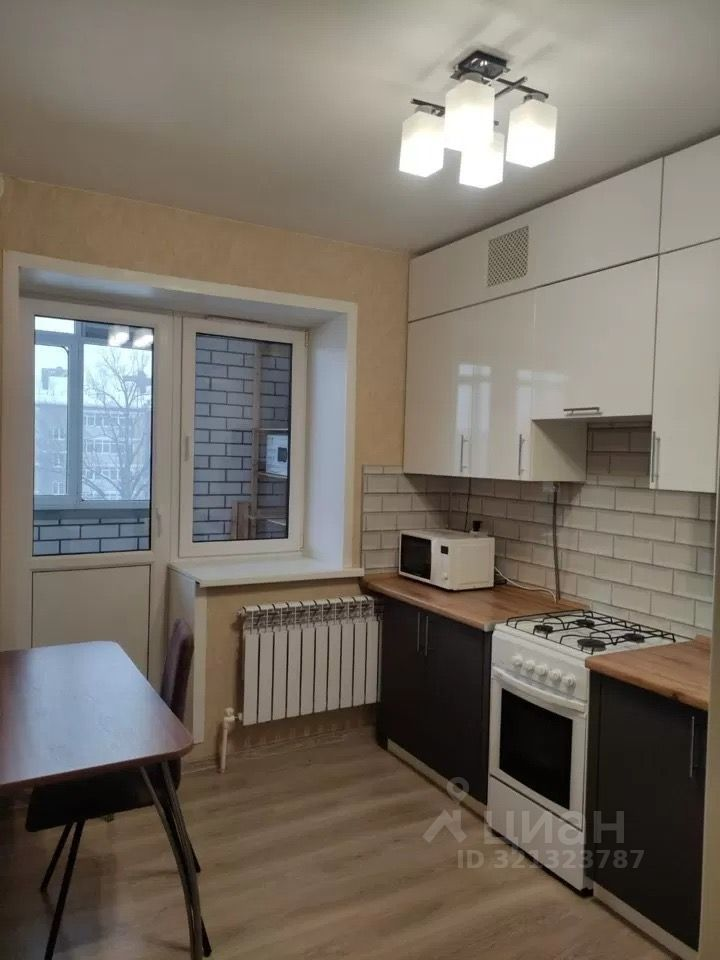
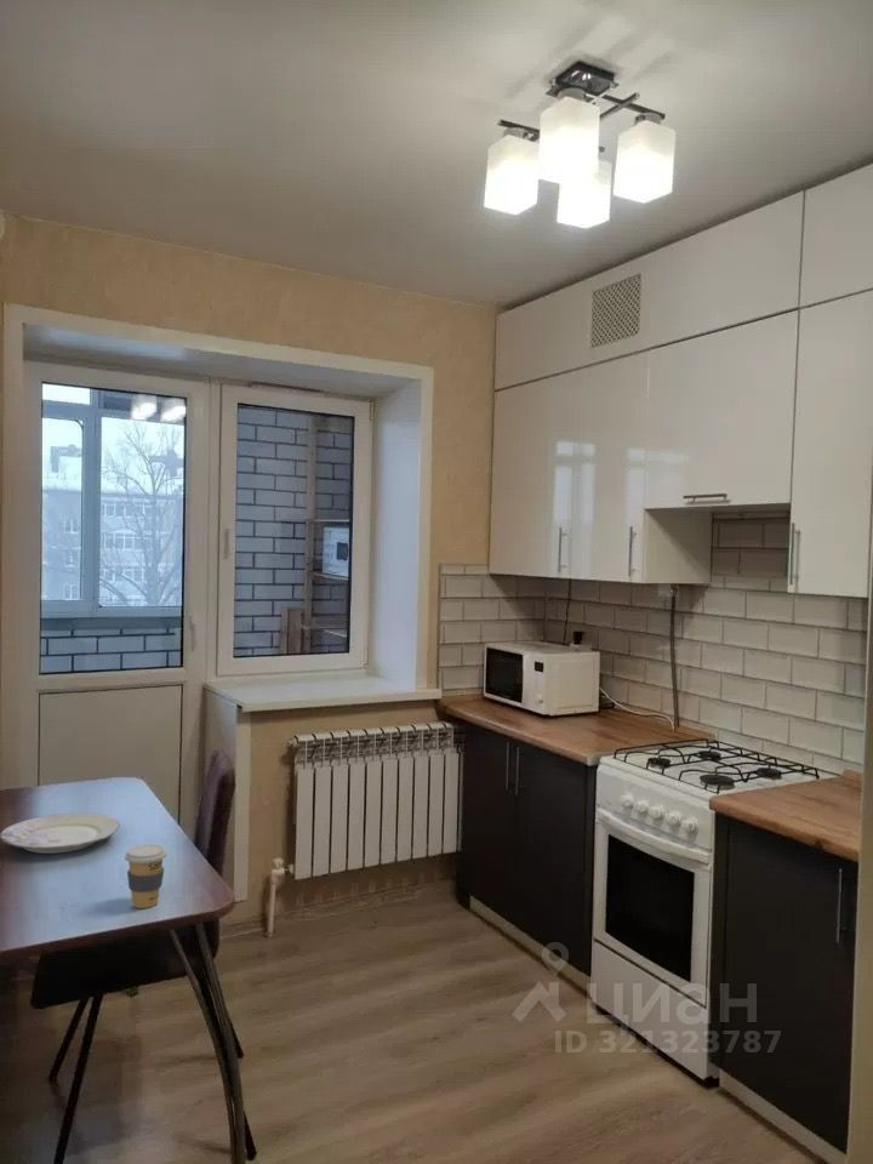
+ coffee cup (144, 875)
+ plate (61, 834)
